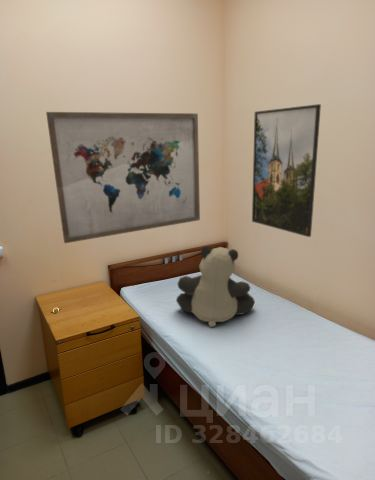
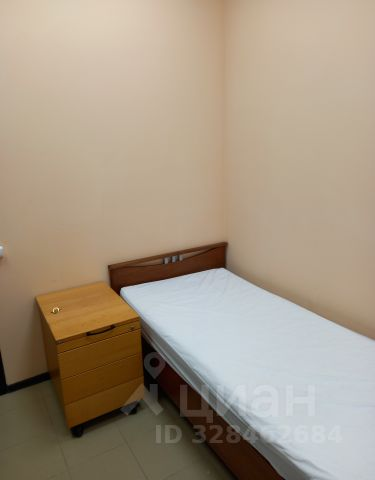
- wall art (134, 174)
- teddy bear (214, 280)
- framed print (281, 171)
